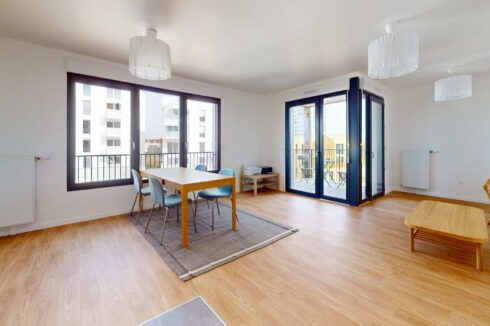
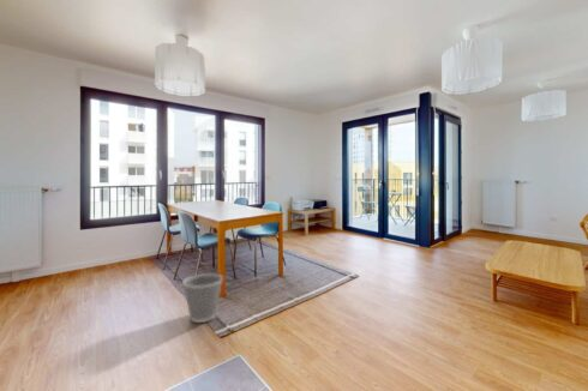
+ wastebasket (203, 297)
